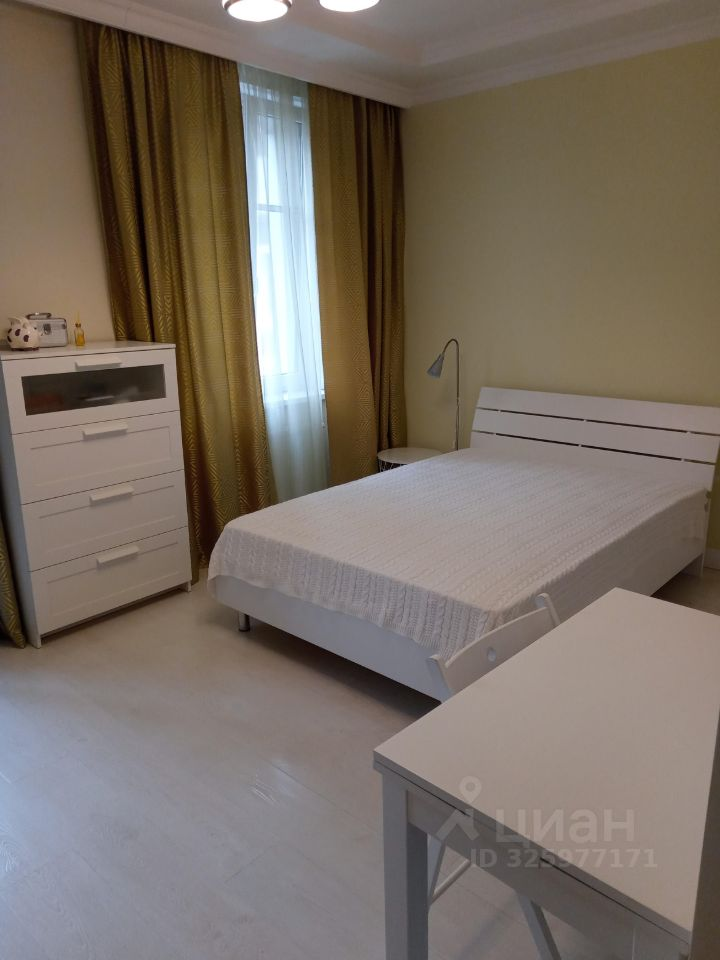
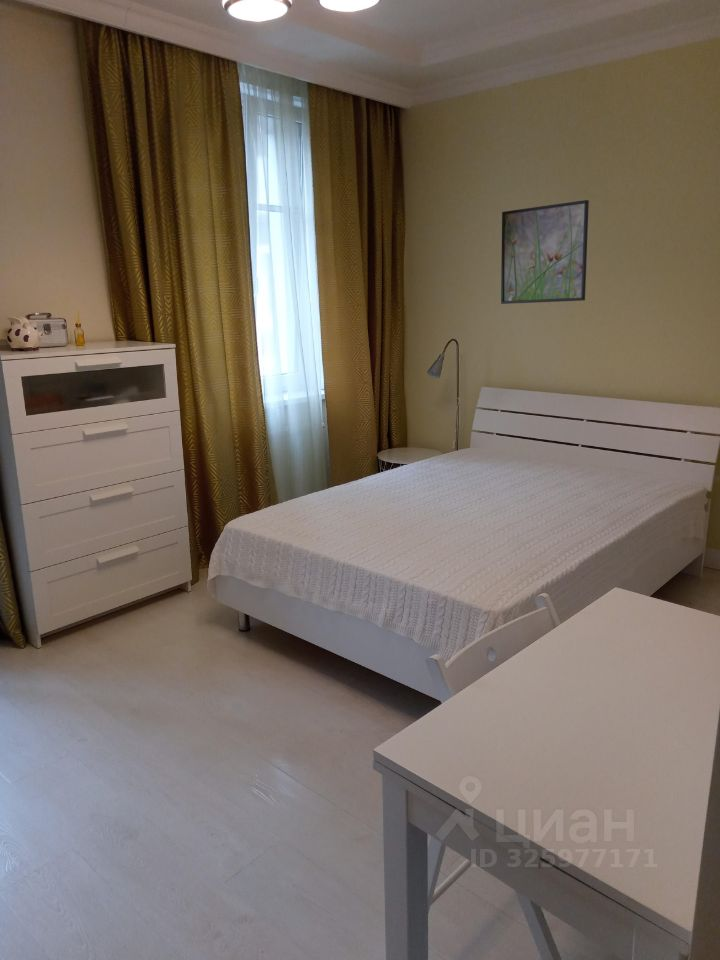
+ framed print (542, 254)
